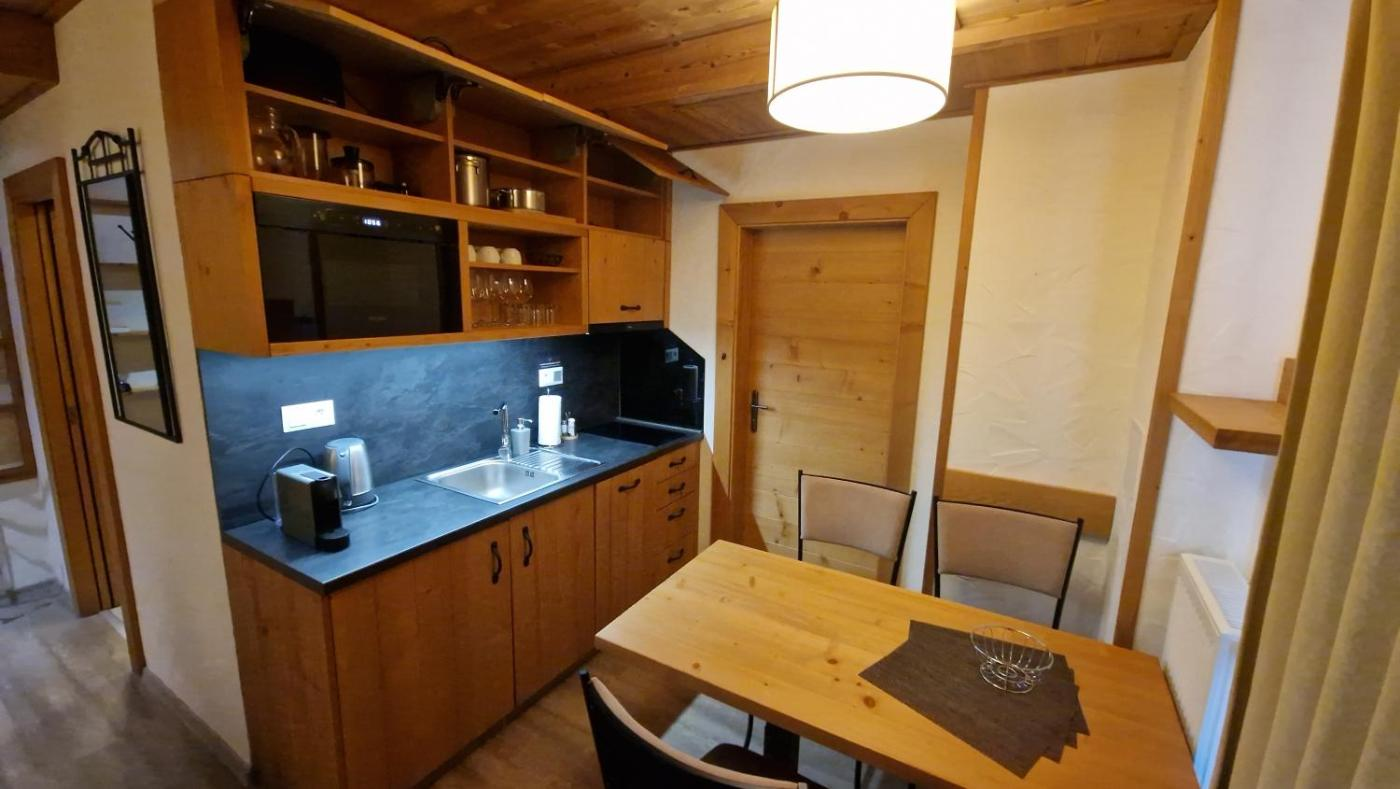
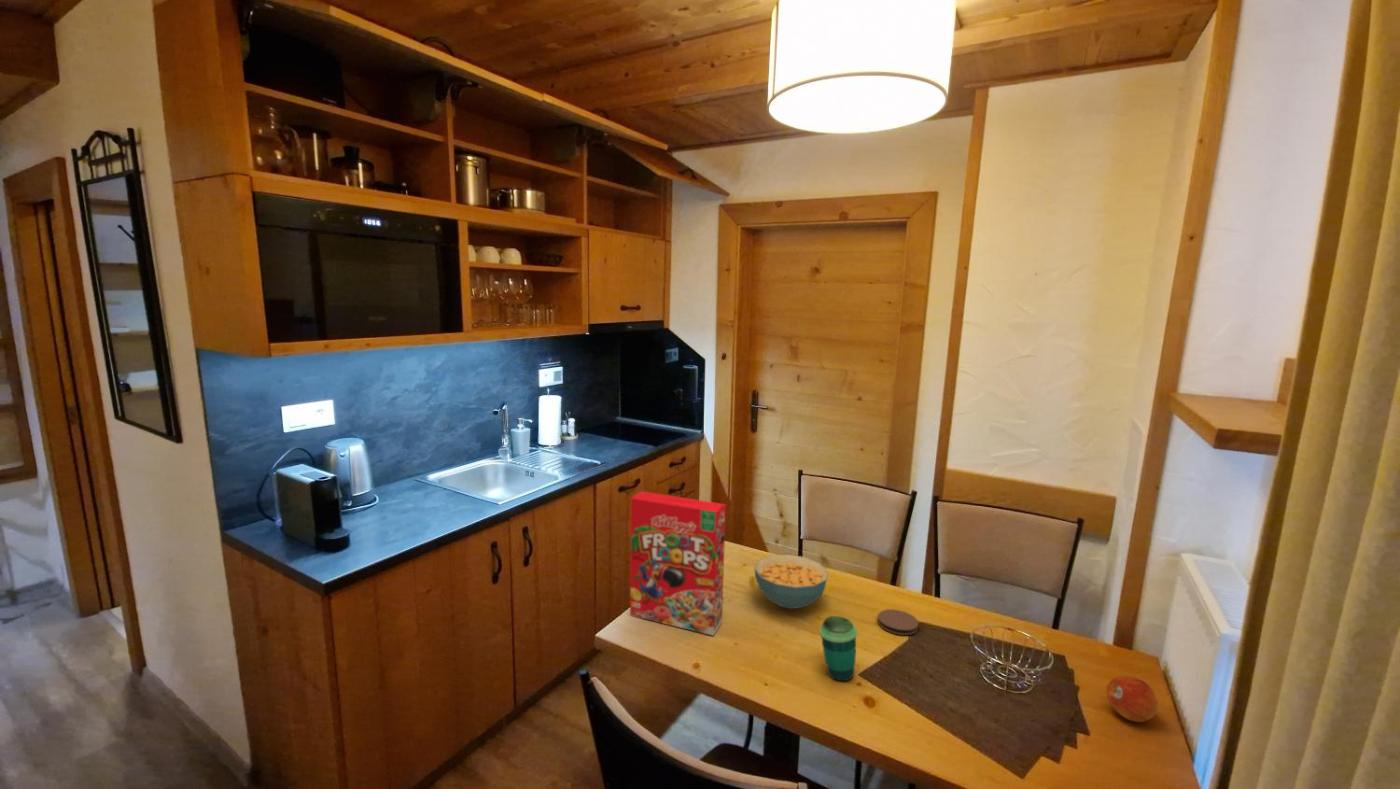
+ fruit (1131, 699)
+ cereal box (676, 560)
+ coaster (897, 621)
+ cup (837, 648)
+ cereal bowl (790, 586)
